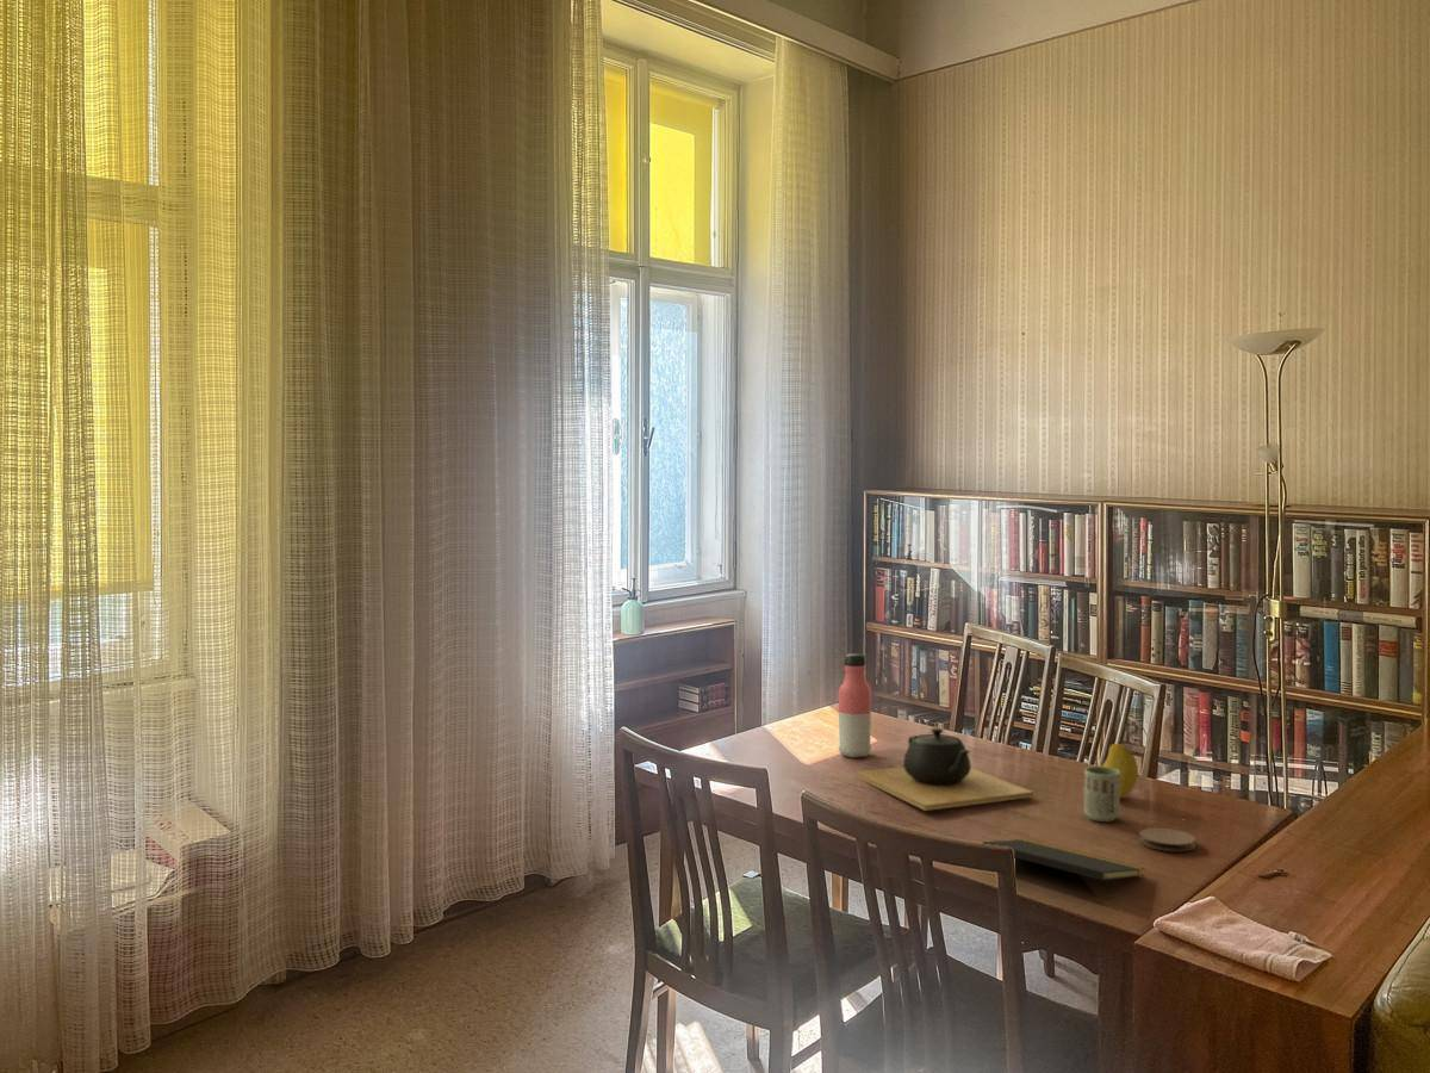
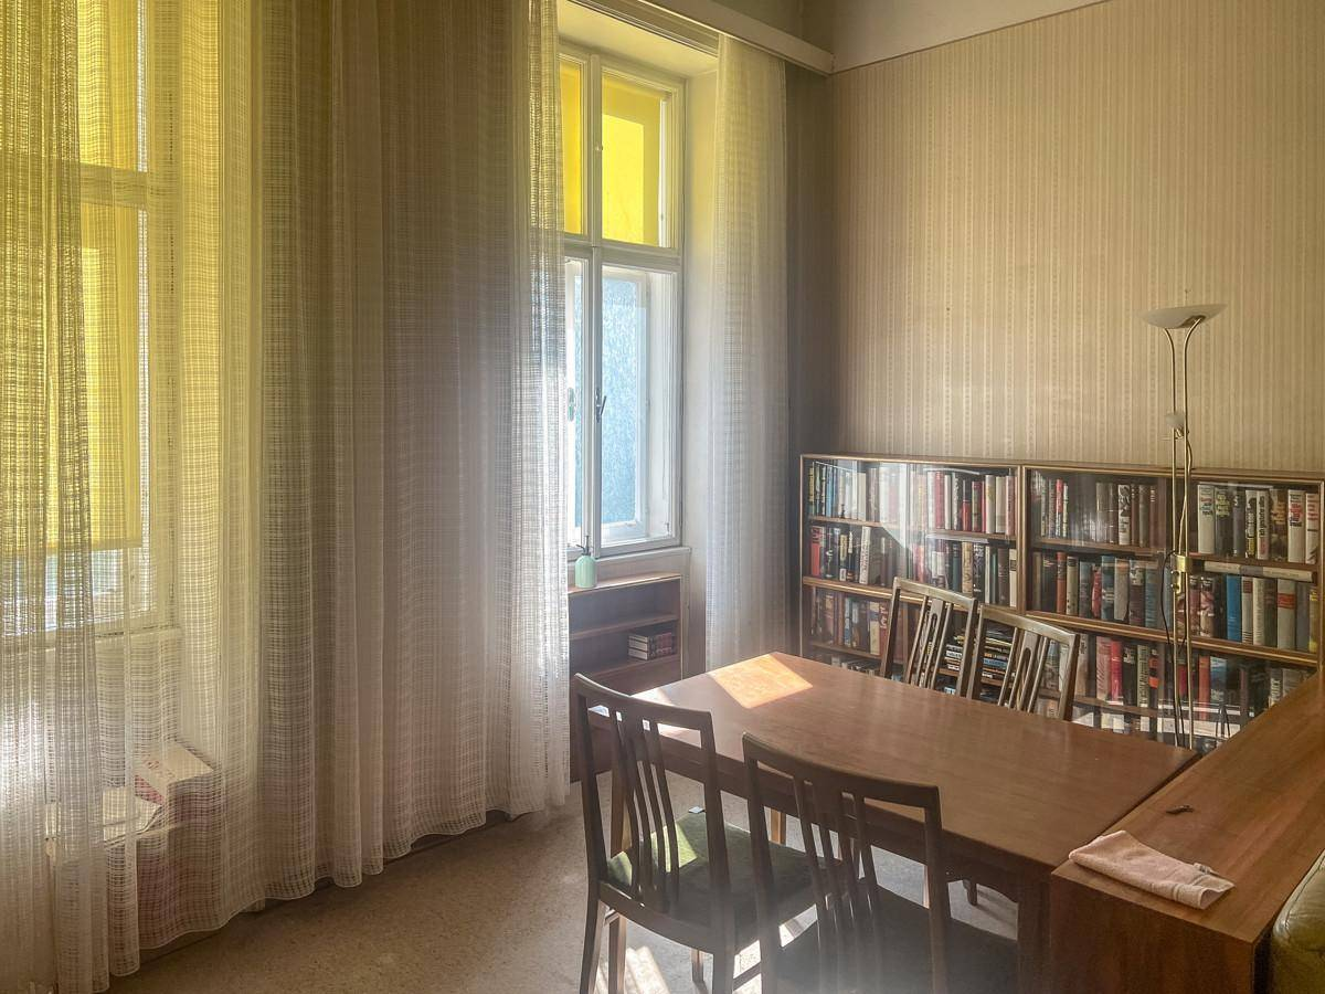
- fruit (1117, 769)
- notepad (1062, 858)
- water bottle (854, 703)
- coaster (1167, 839)
- cup (1101, 794)
- teapot (940, 757)
